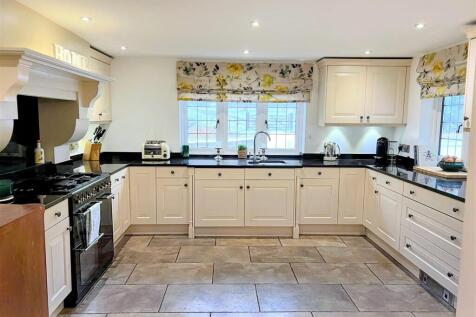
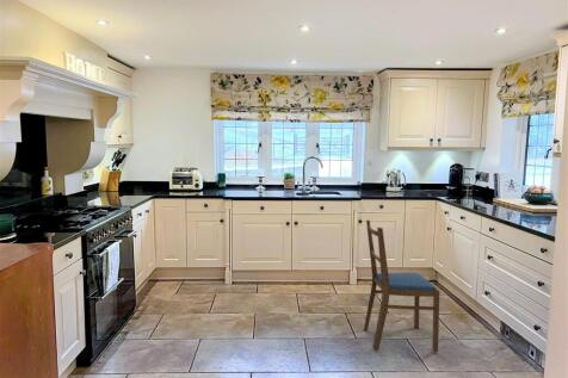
+ dining chair (401, 281)
